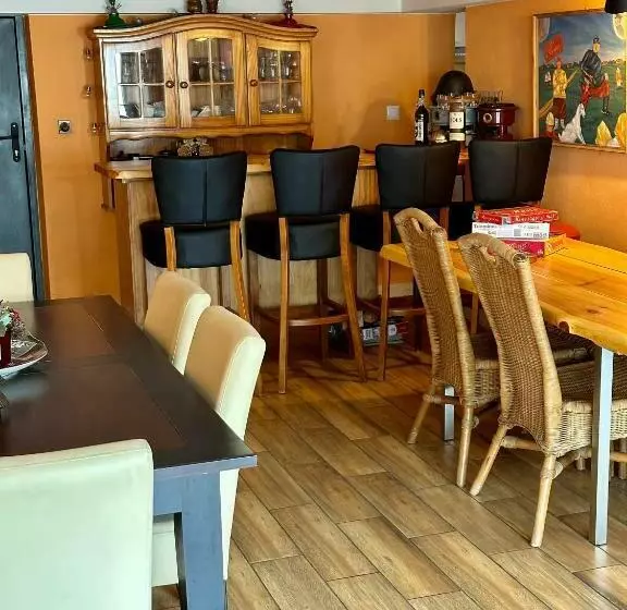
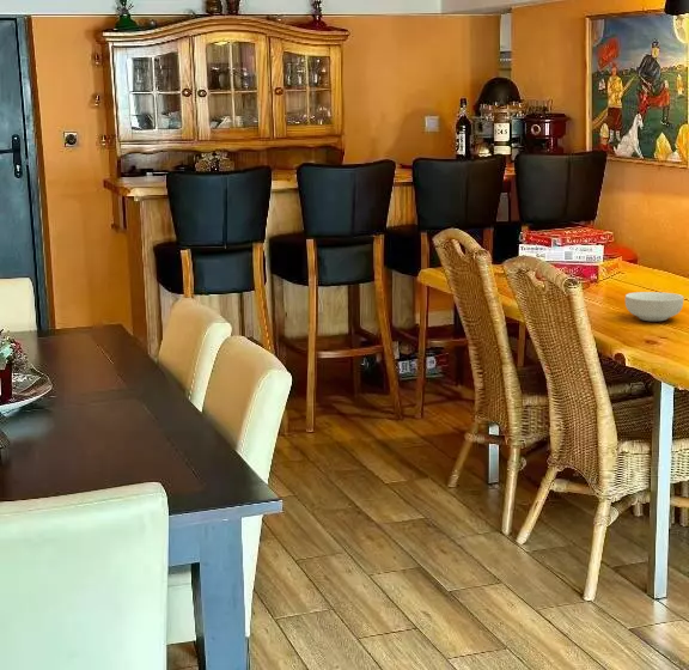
+ cereal bowl (653, 306)
